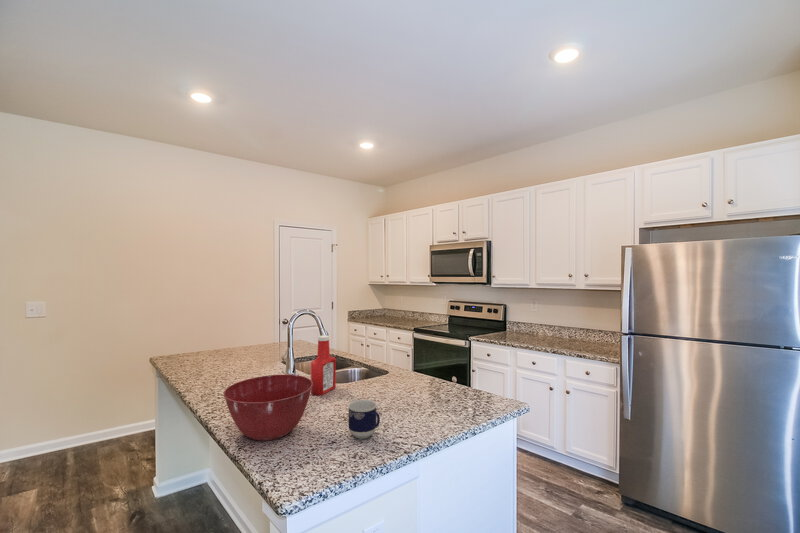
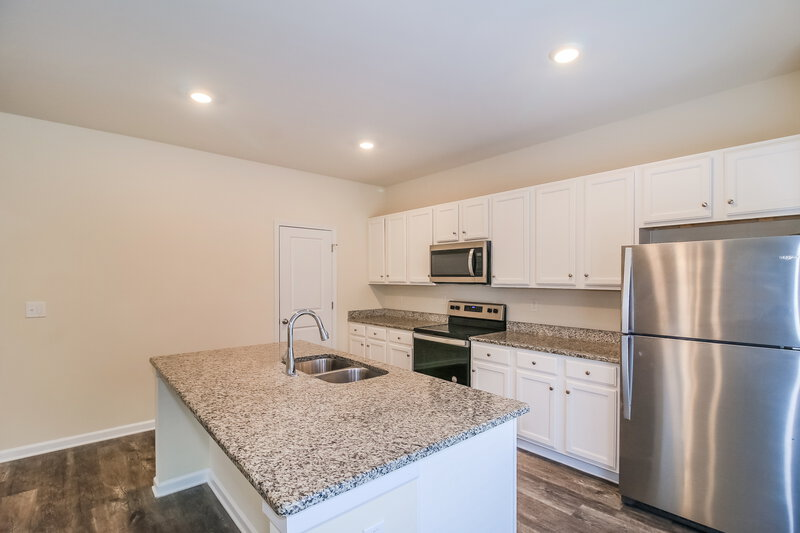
- cup (365, 420)
- mixing bowl (269, 408)
- soap bottle (323, 363)
